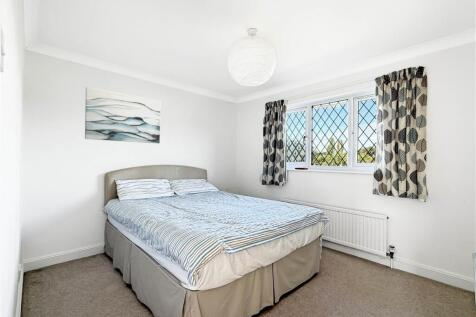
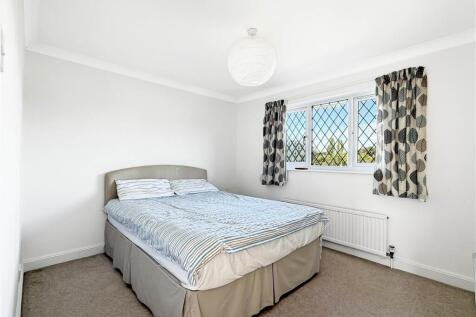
- wall art (126, 118)
